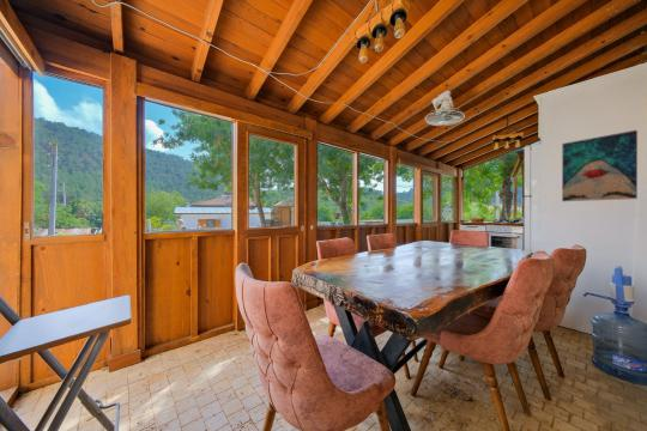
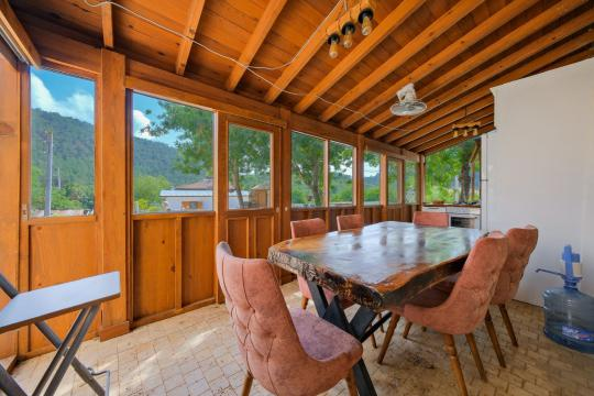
- wall art (595, 169)
